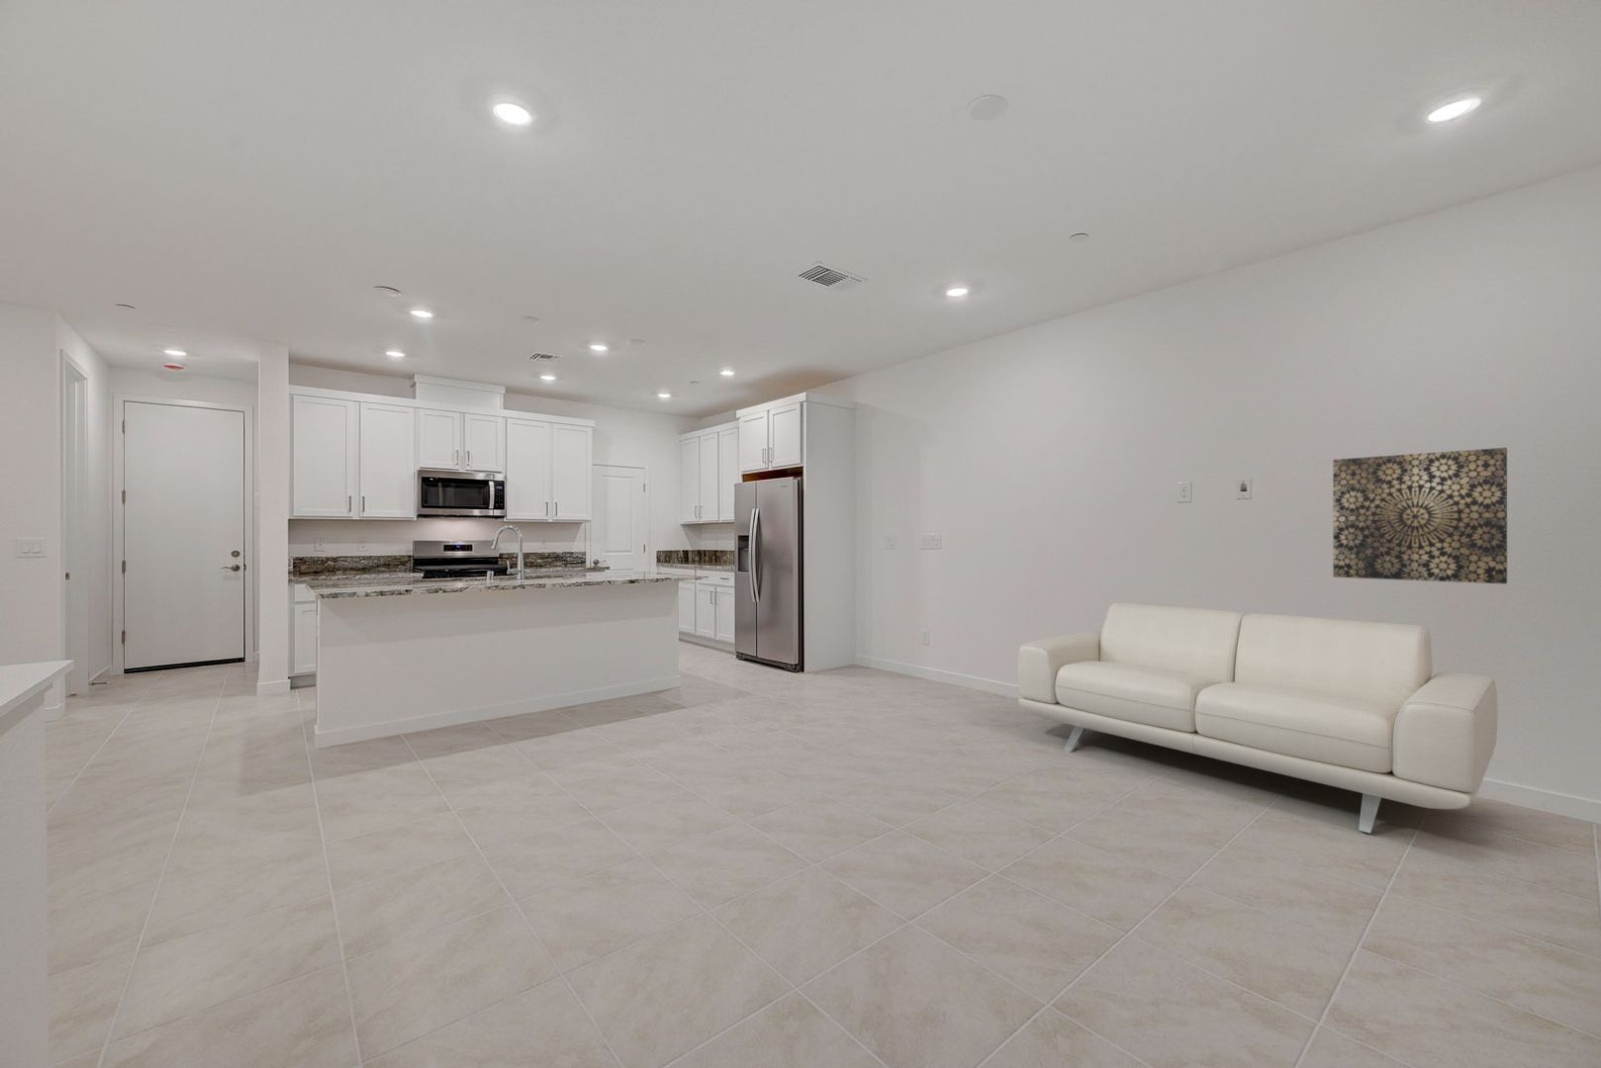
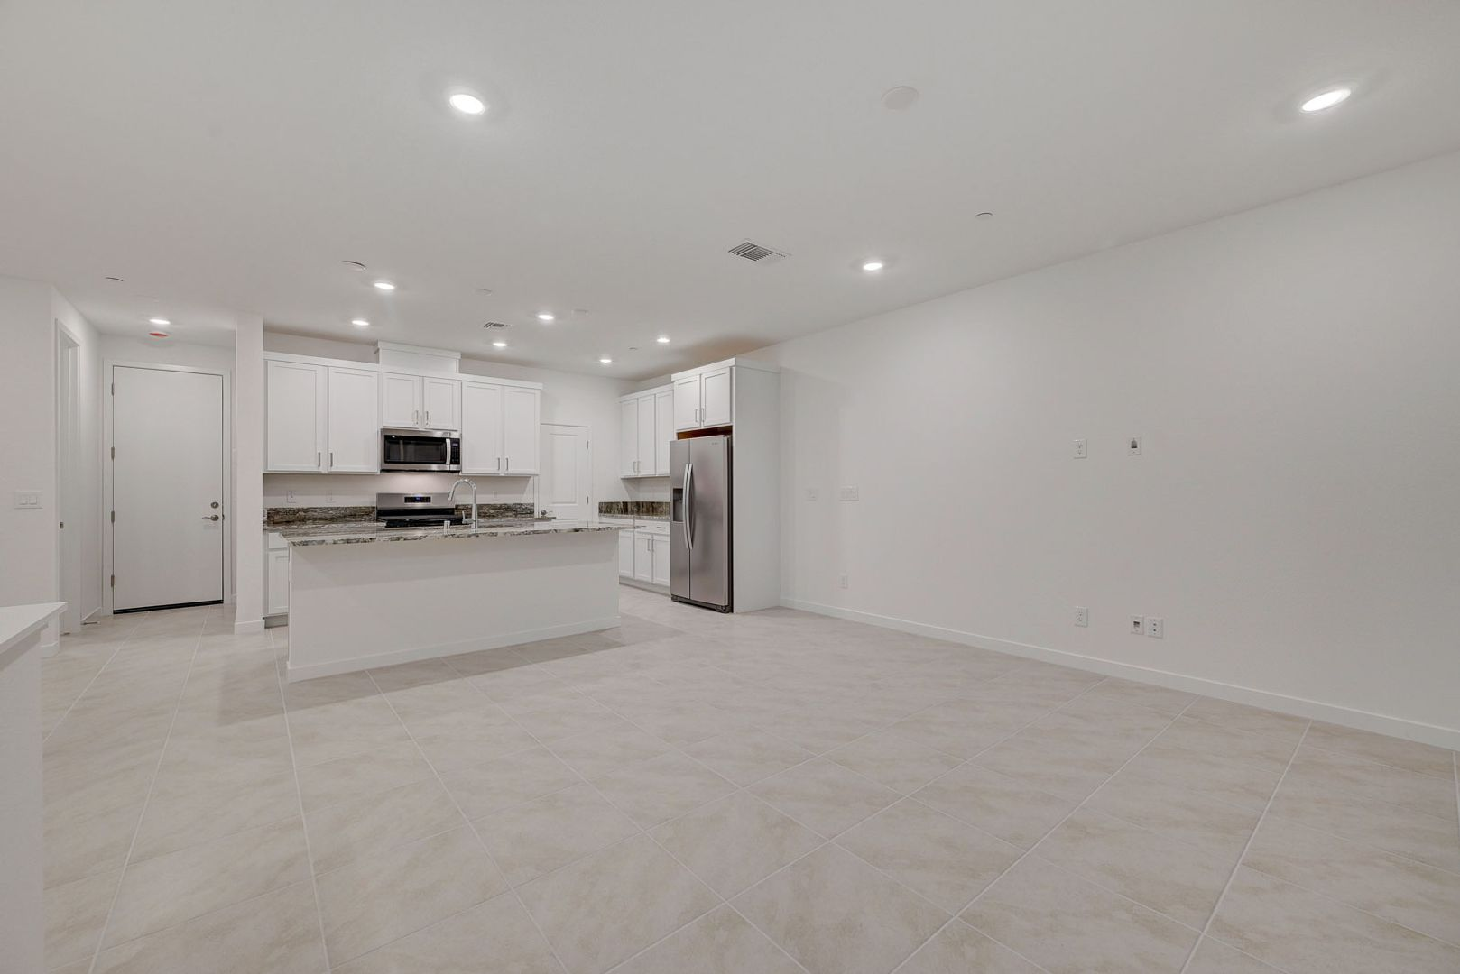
- wall art (1414, 517)
- sofa (1224, 690)
